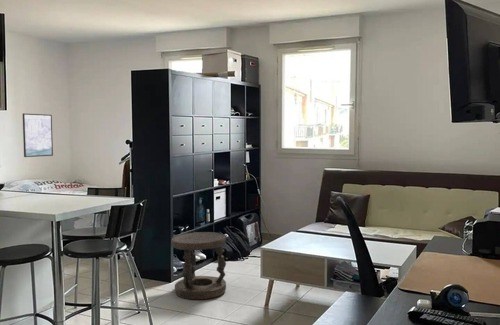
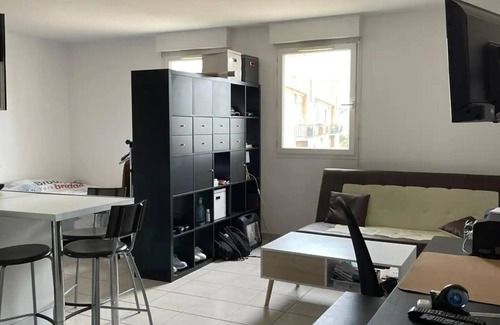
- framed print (38, 135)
- stool (195, 263)
